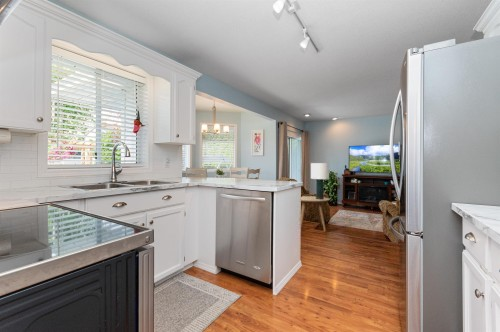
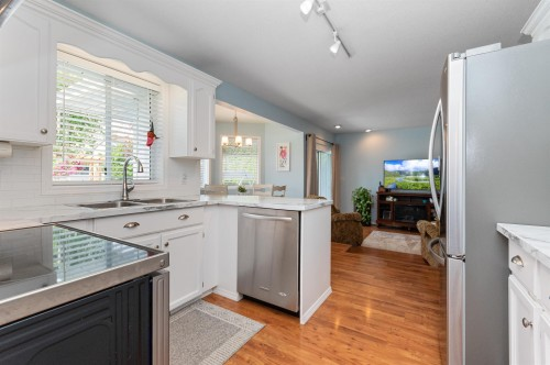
- side table (304, 211)
- lamp (319, 180)
